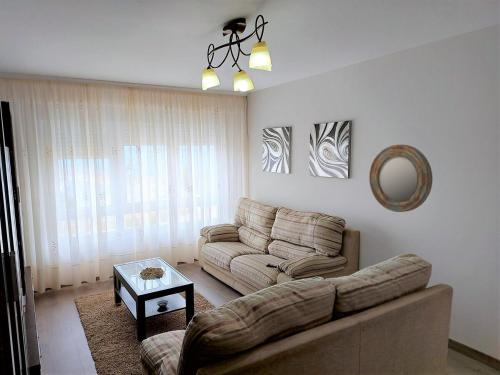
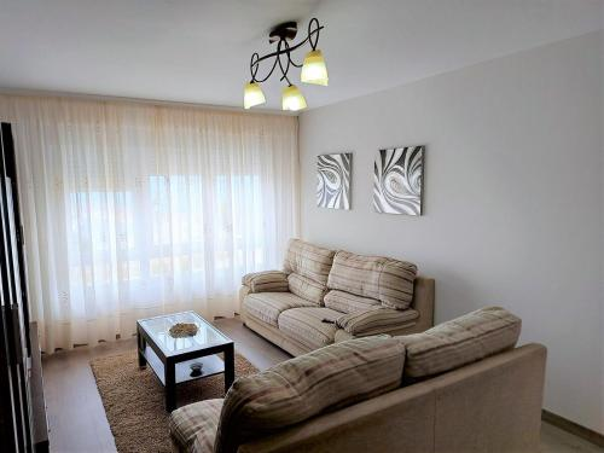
- home mirror (398, 178)
